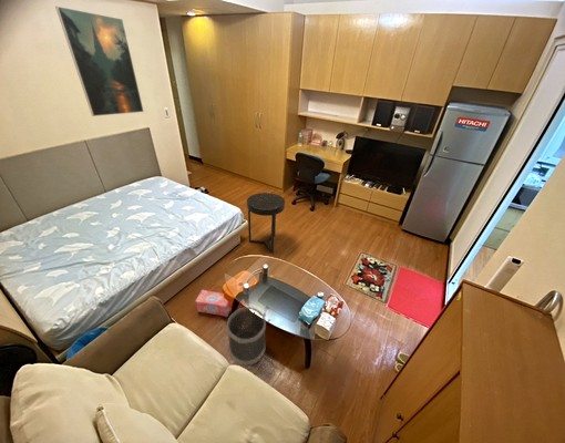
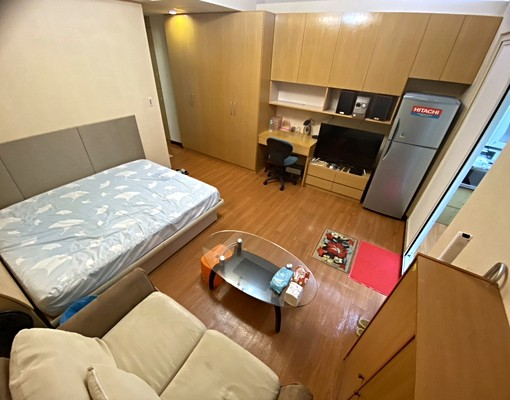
- side table (271, 223)
- wastebasket (247, 336)
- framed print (106, 68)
- box (214, 302)
